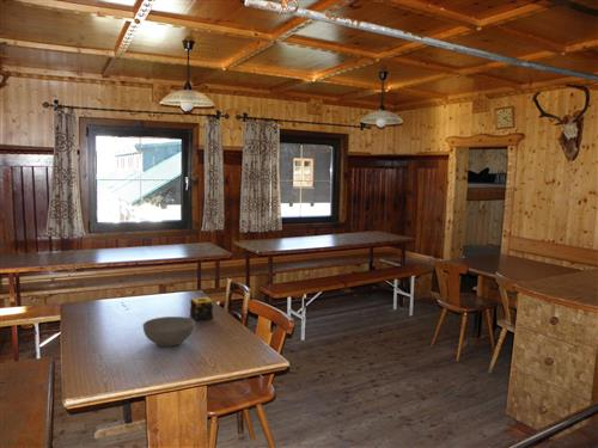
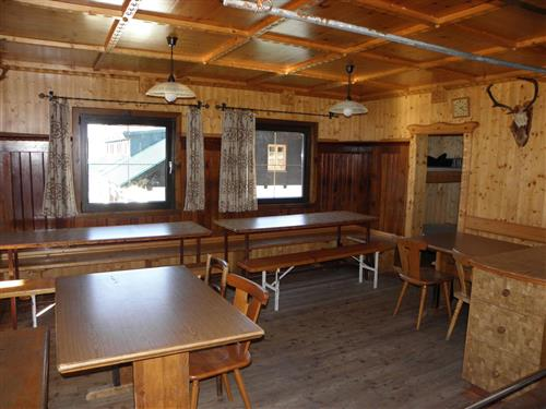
- bowl (169, 332)
- candle (201, 308)
